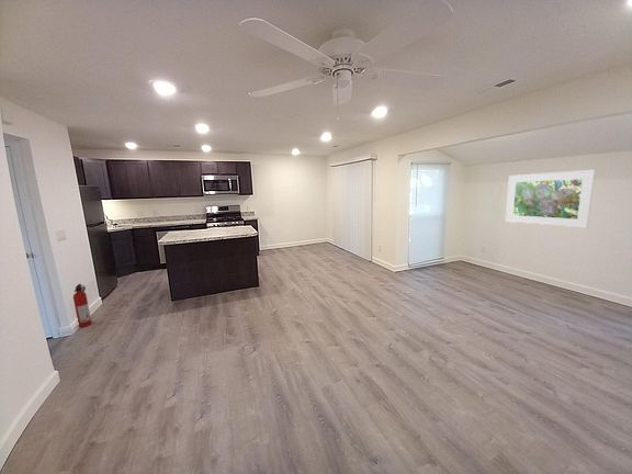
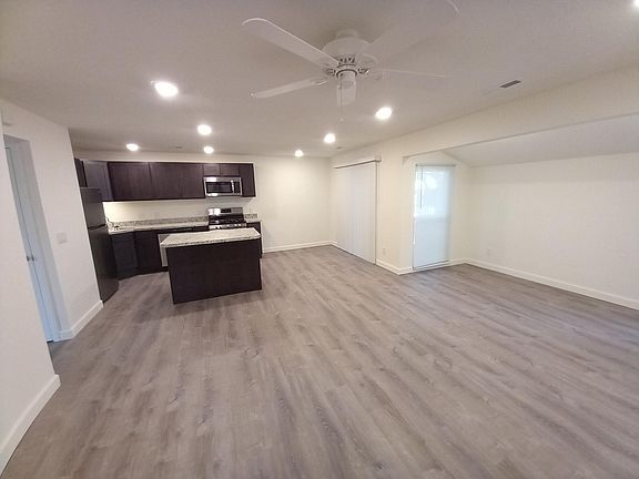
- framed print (544, 199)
- fire extinguisher (81, 304)
